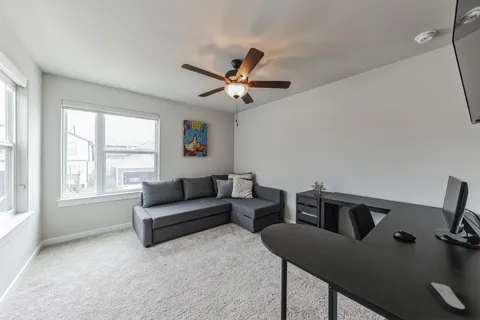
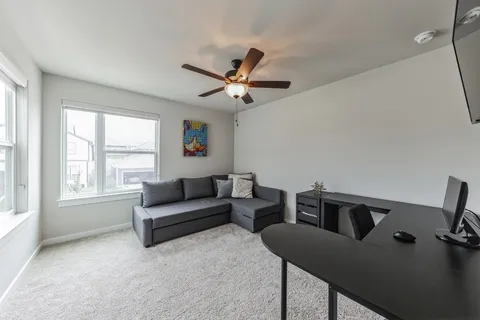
- remote control (447, 296)
